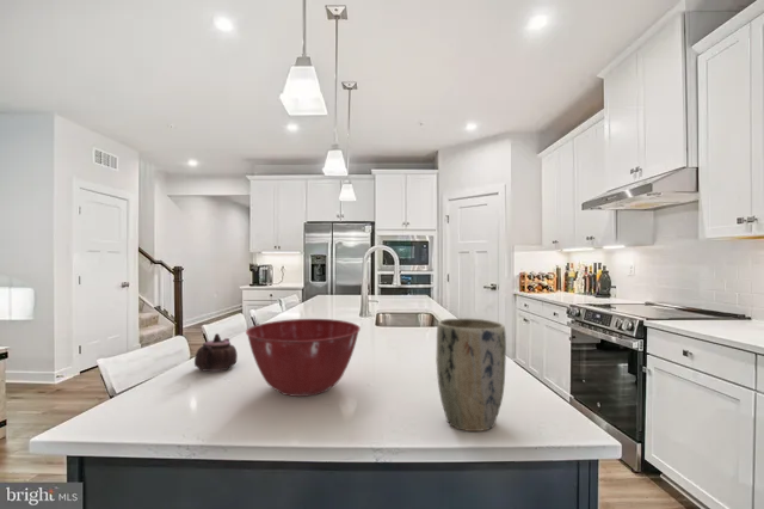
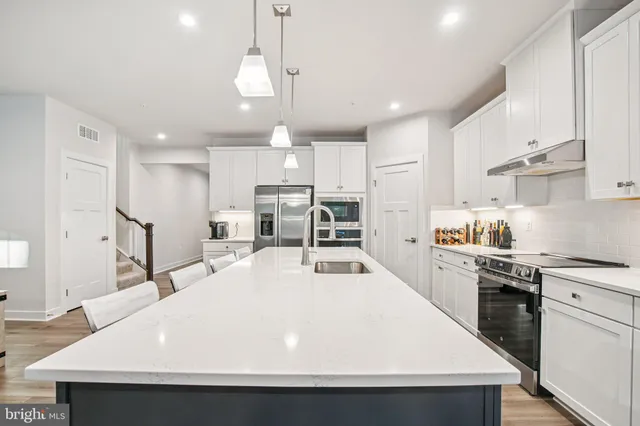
- teapot (215, 350)
- plant pot (469, 372)
- mixing bowl (303, 357)
